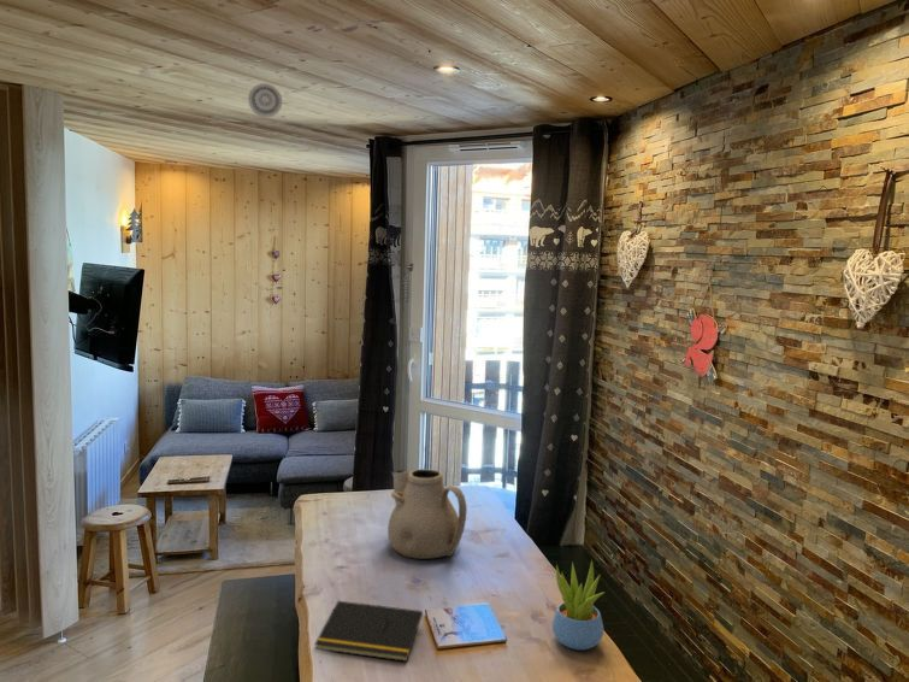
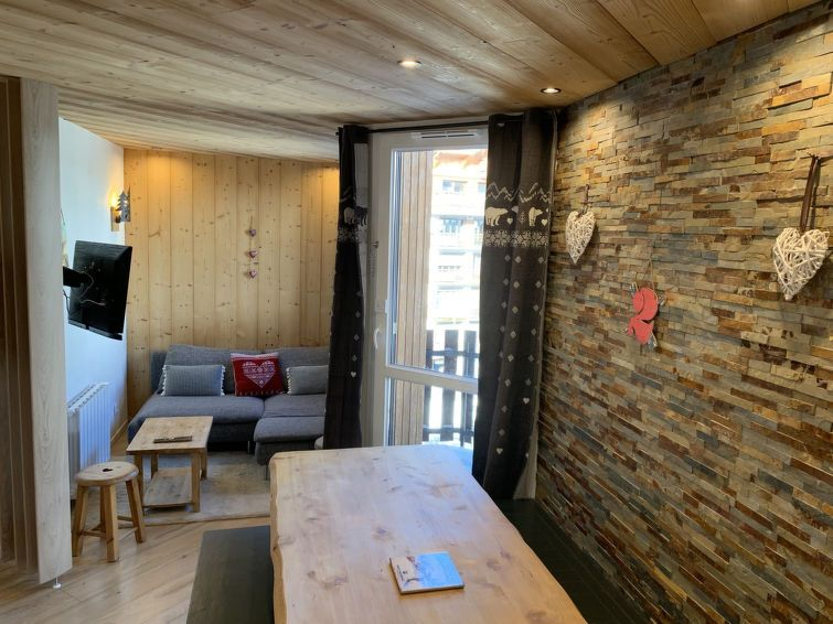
- teapot (427, 510)
- succulent plant (579, 604)
- smoke detector (265, 99)
- notepad (370, 629)
